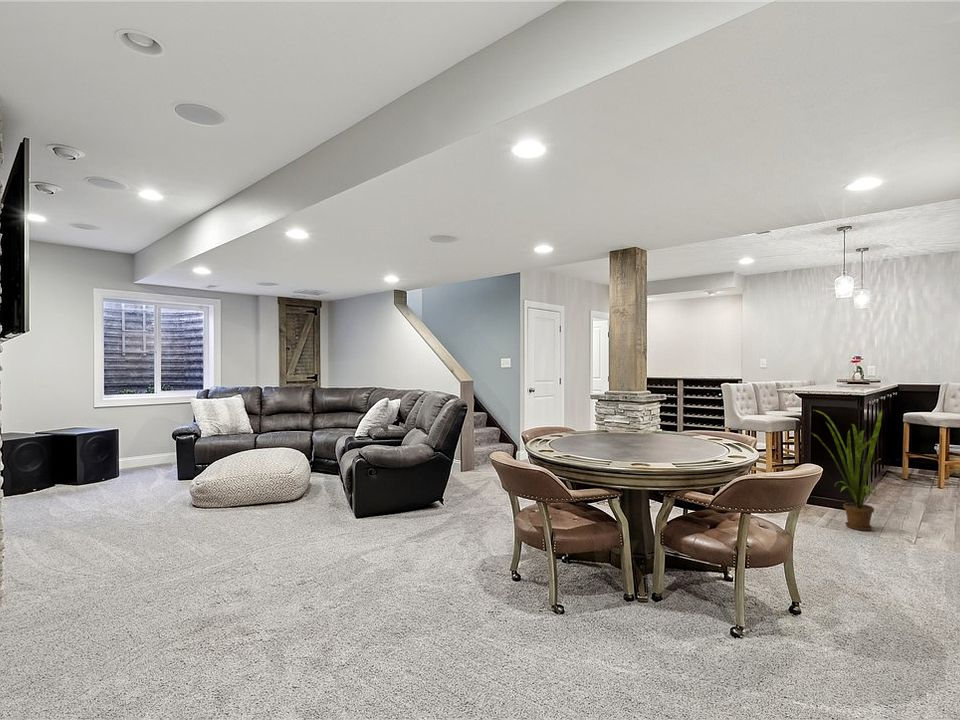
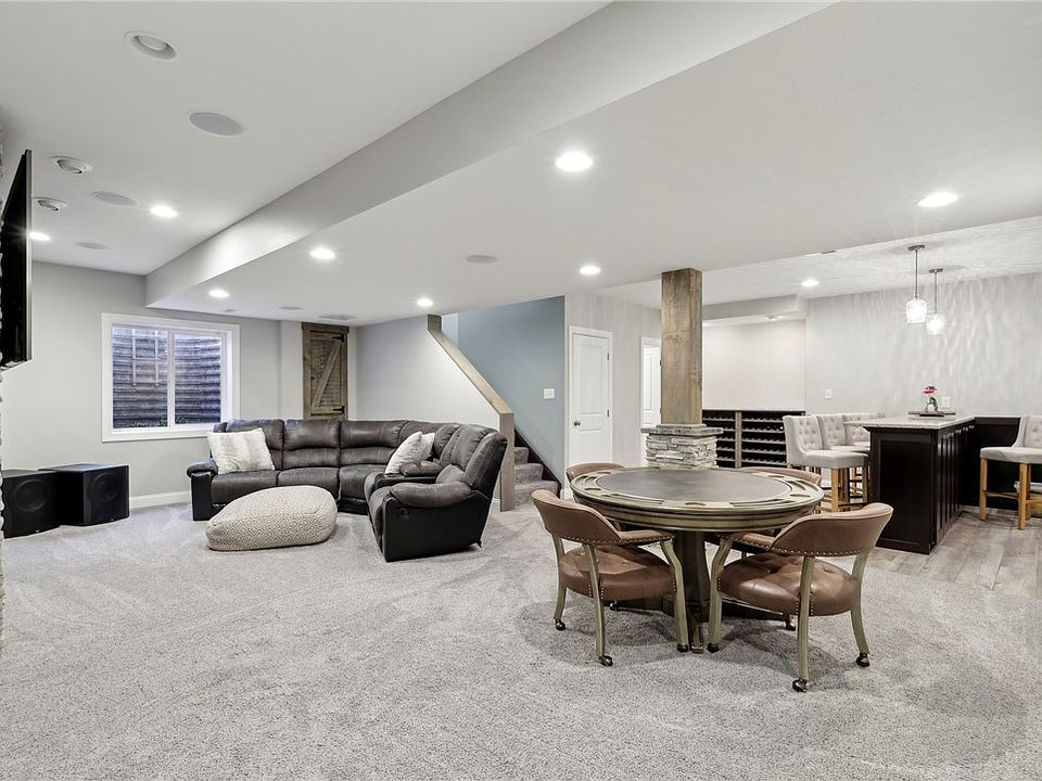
- house plant (852, 469)
